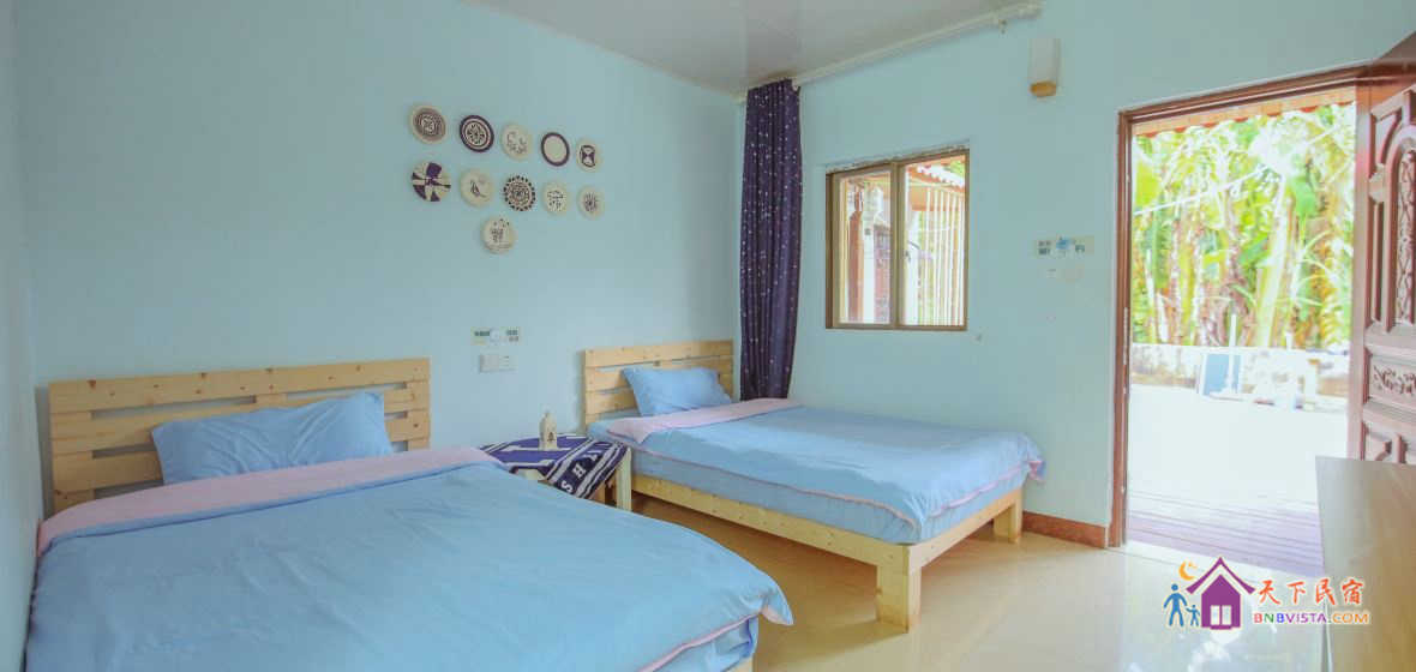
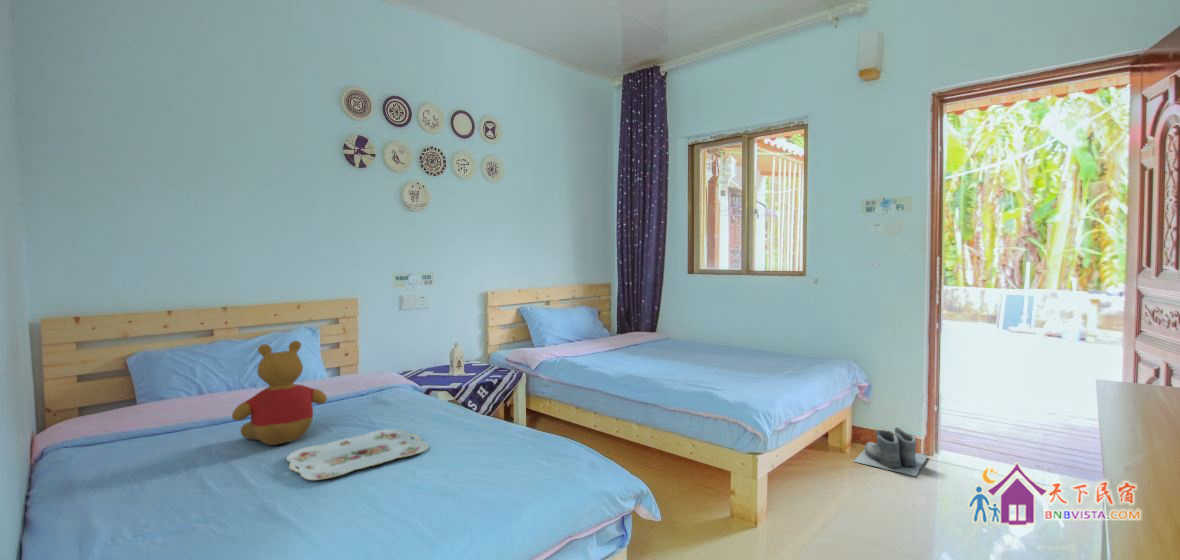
+ boots (891, 443)
+ serving tray (359, 452)
+ teddy bear (276, 390)
